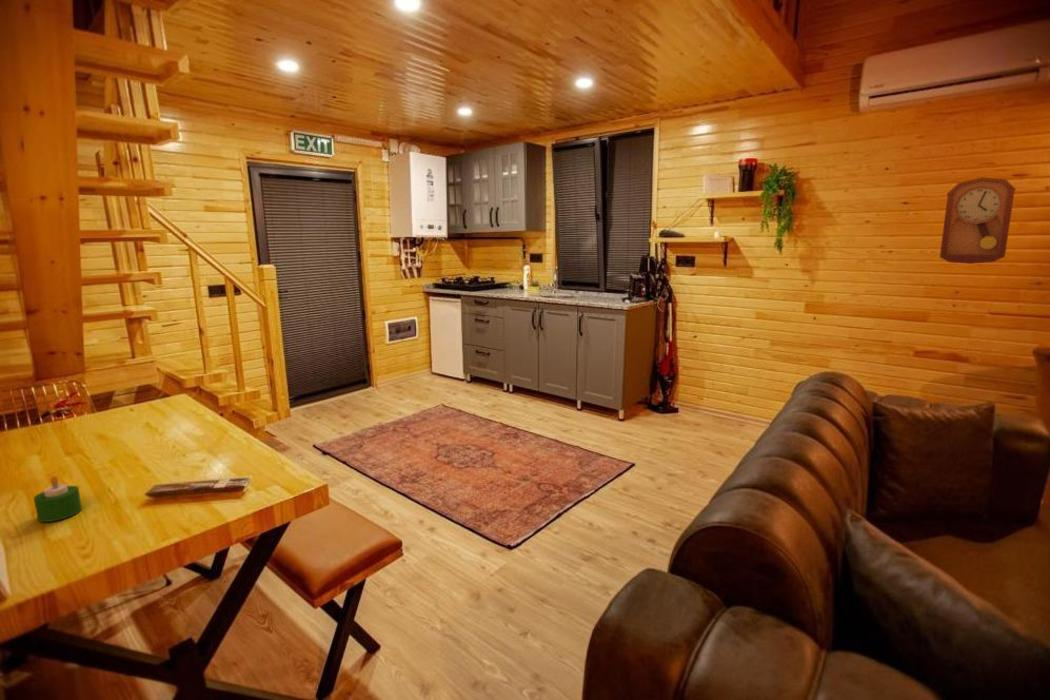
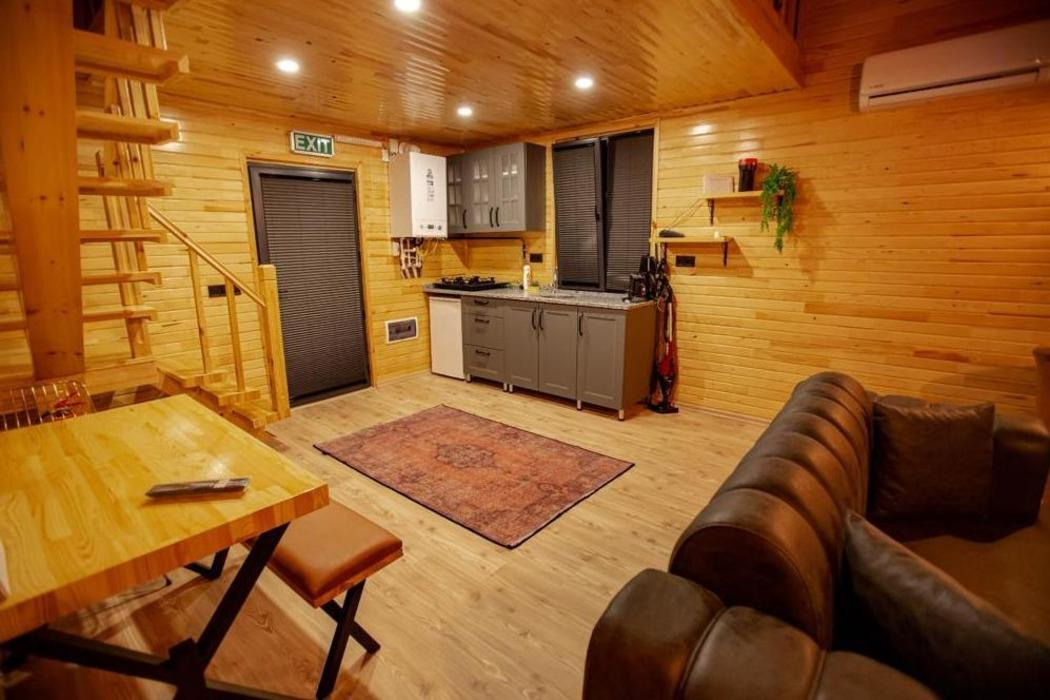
- candle (56, 494)
- pendulum clock (975, 221)
